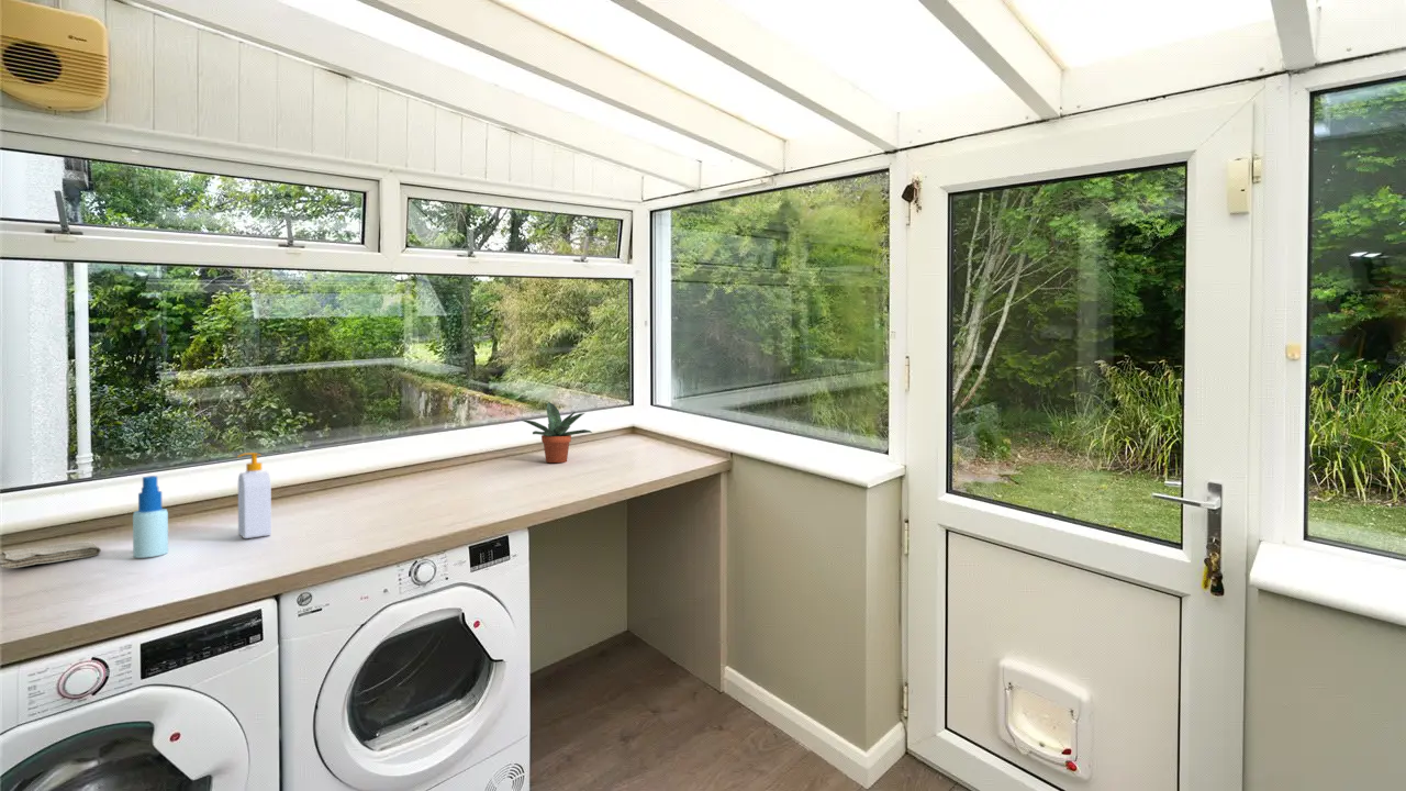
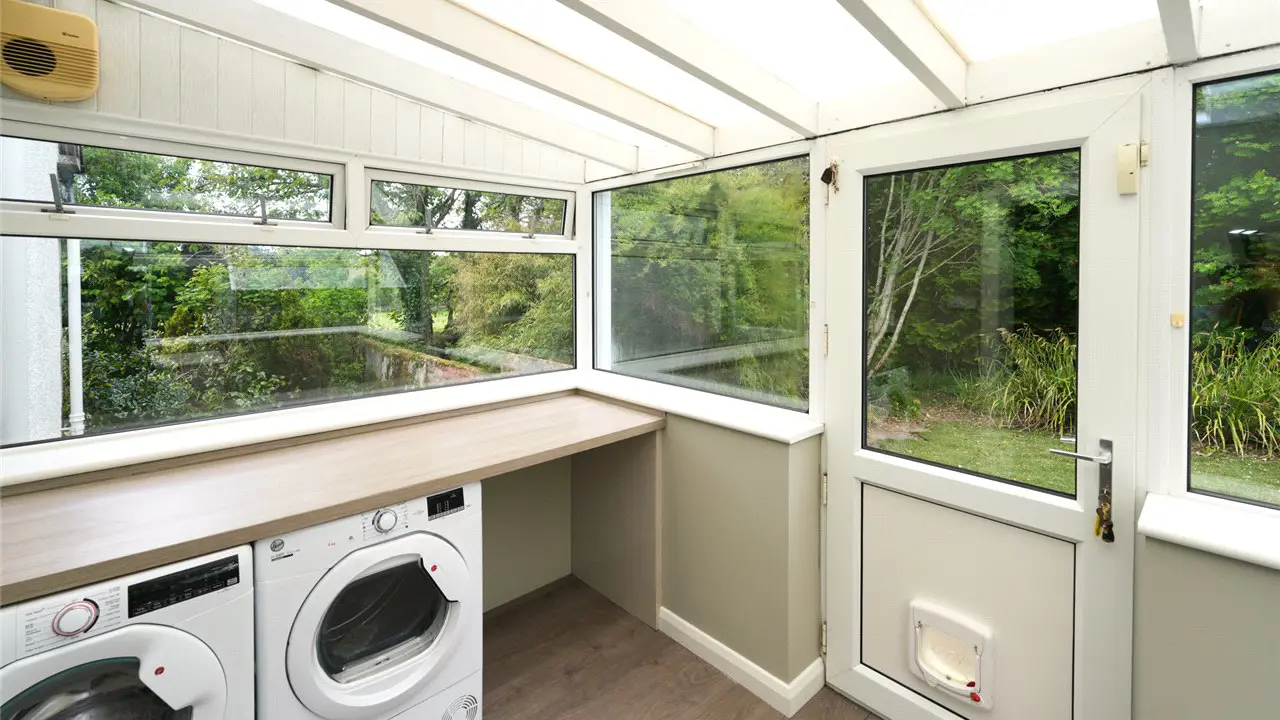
- potted plant (556, 432)
- washcloth (49, 553)
- spray bottle (150, 515)
- soap bottle (253, 493)
